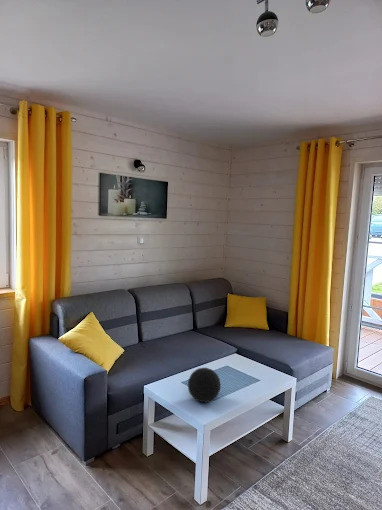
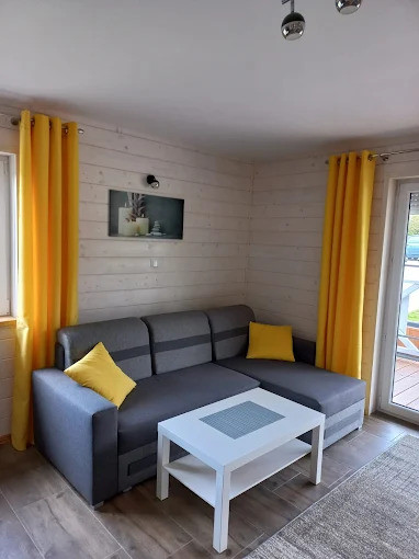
- decorative orb (204, 384)
